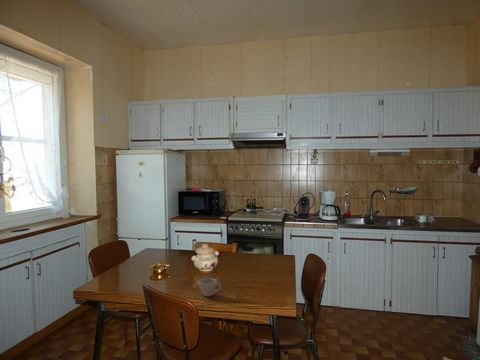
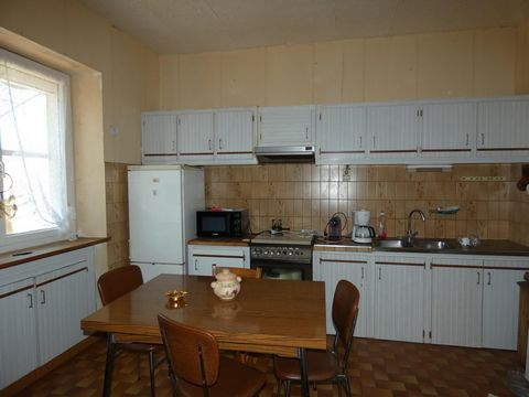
- cup (210, 287)
